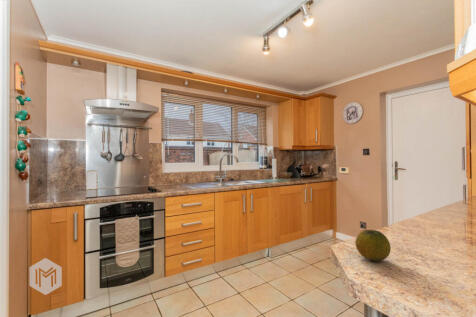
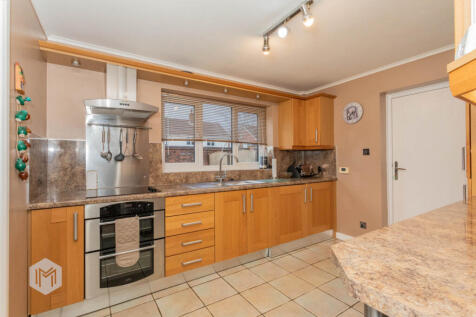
- fruit (372, 244)
